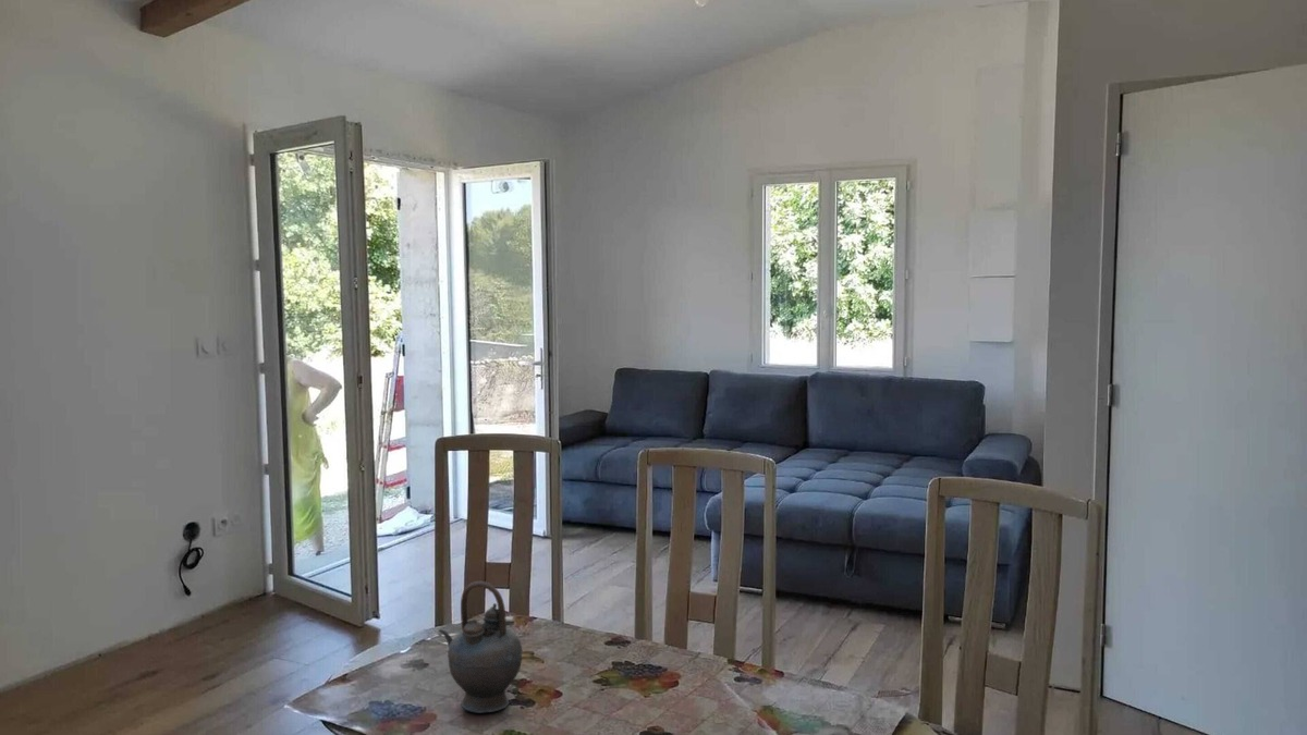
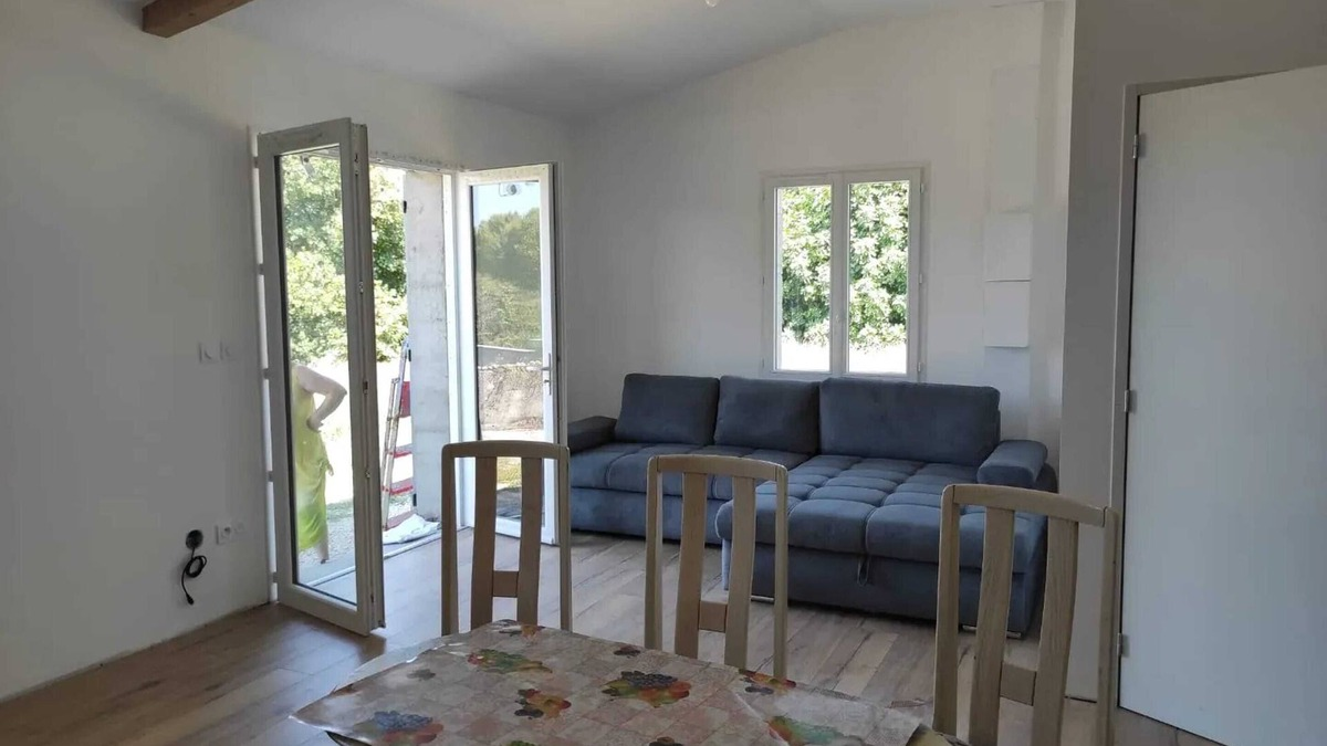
- teapot (477, 641)
